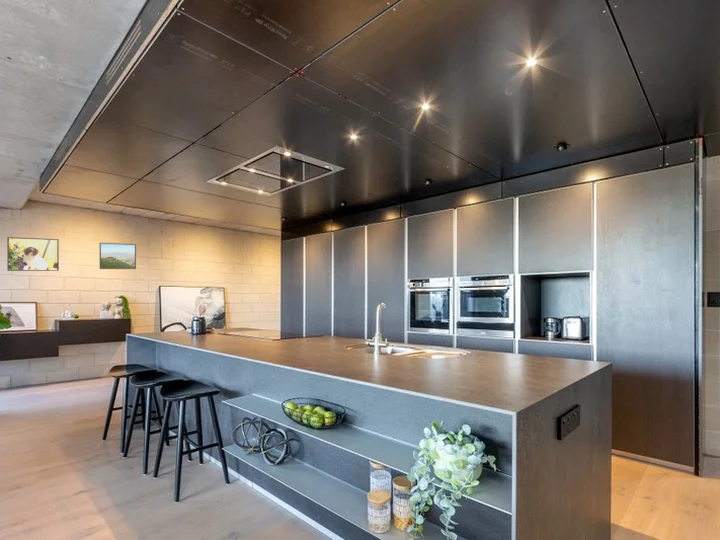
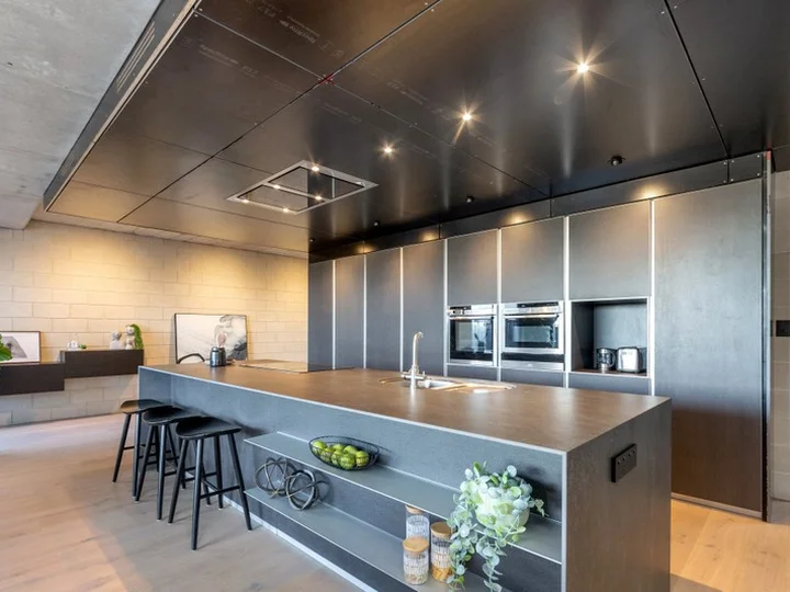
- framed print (118, 256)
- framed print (33, 254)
